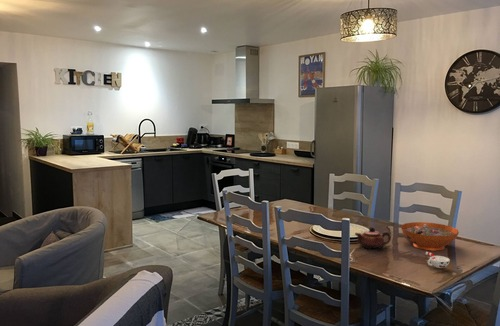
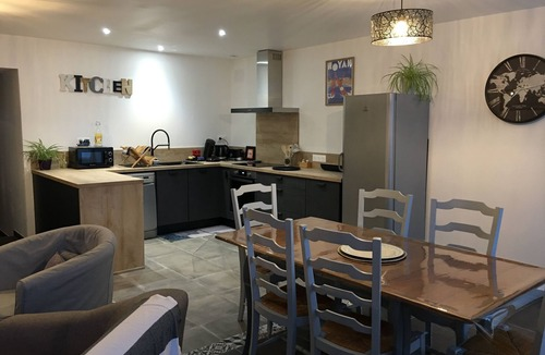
- teapot (372, 236)
- cup (437, 260)
- decorative bowl (428, 237)
